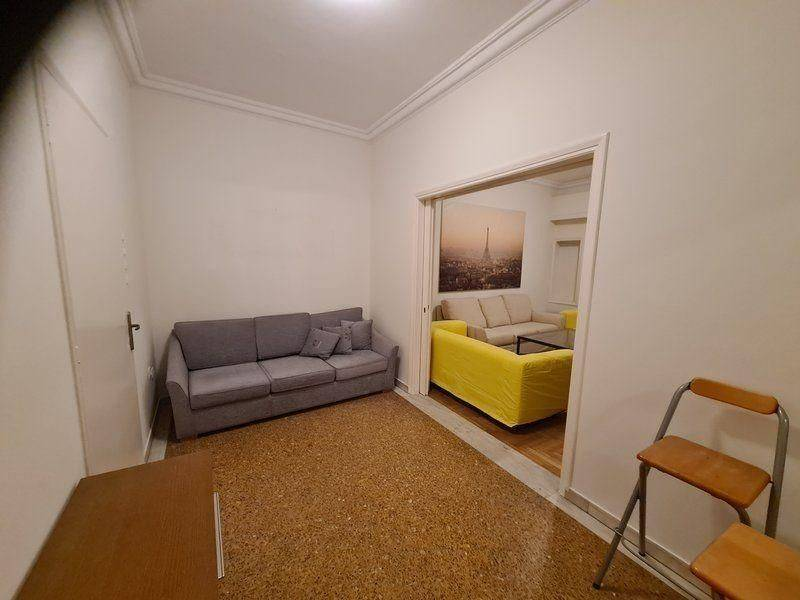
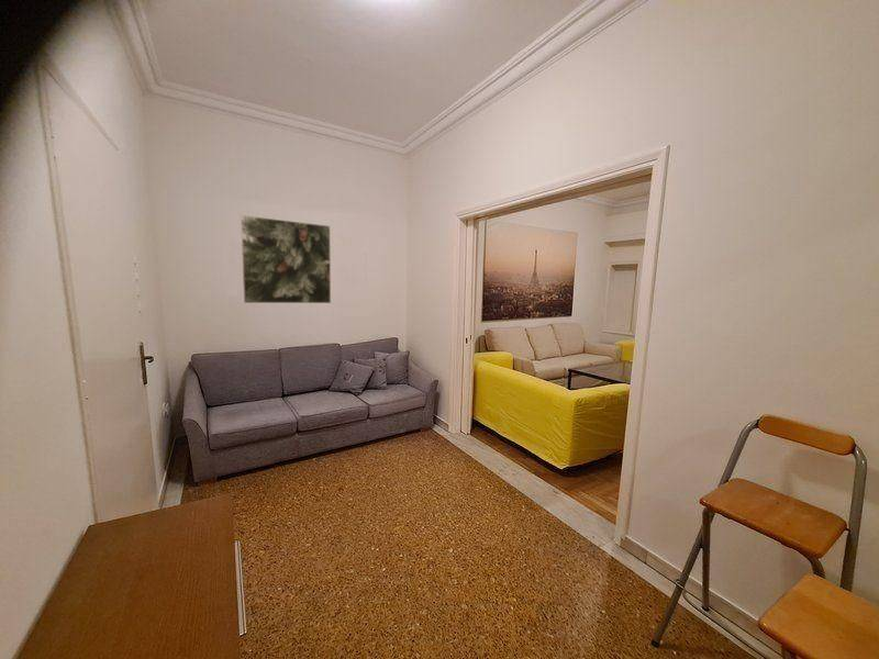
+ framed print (289, 263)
